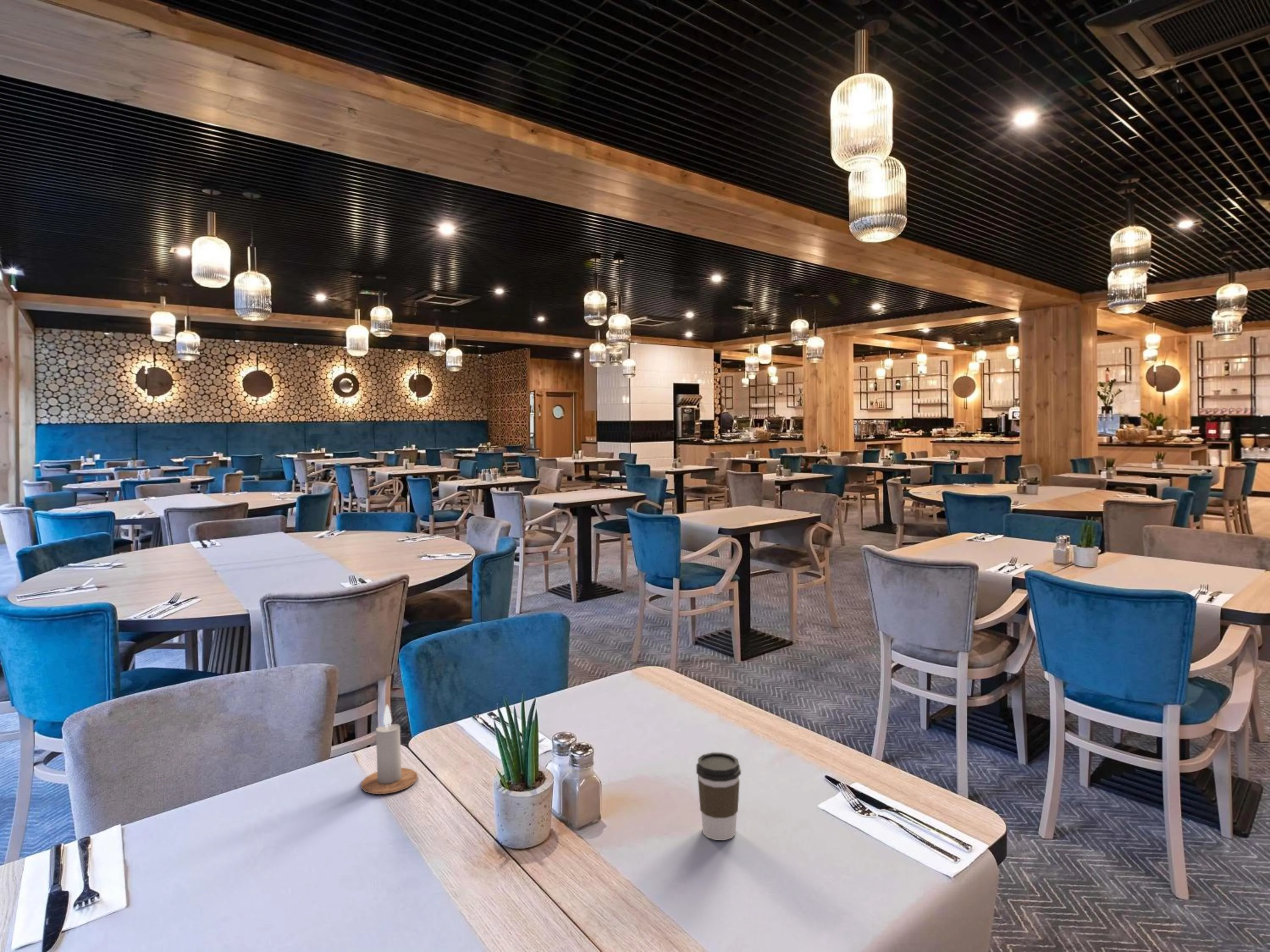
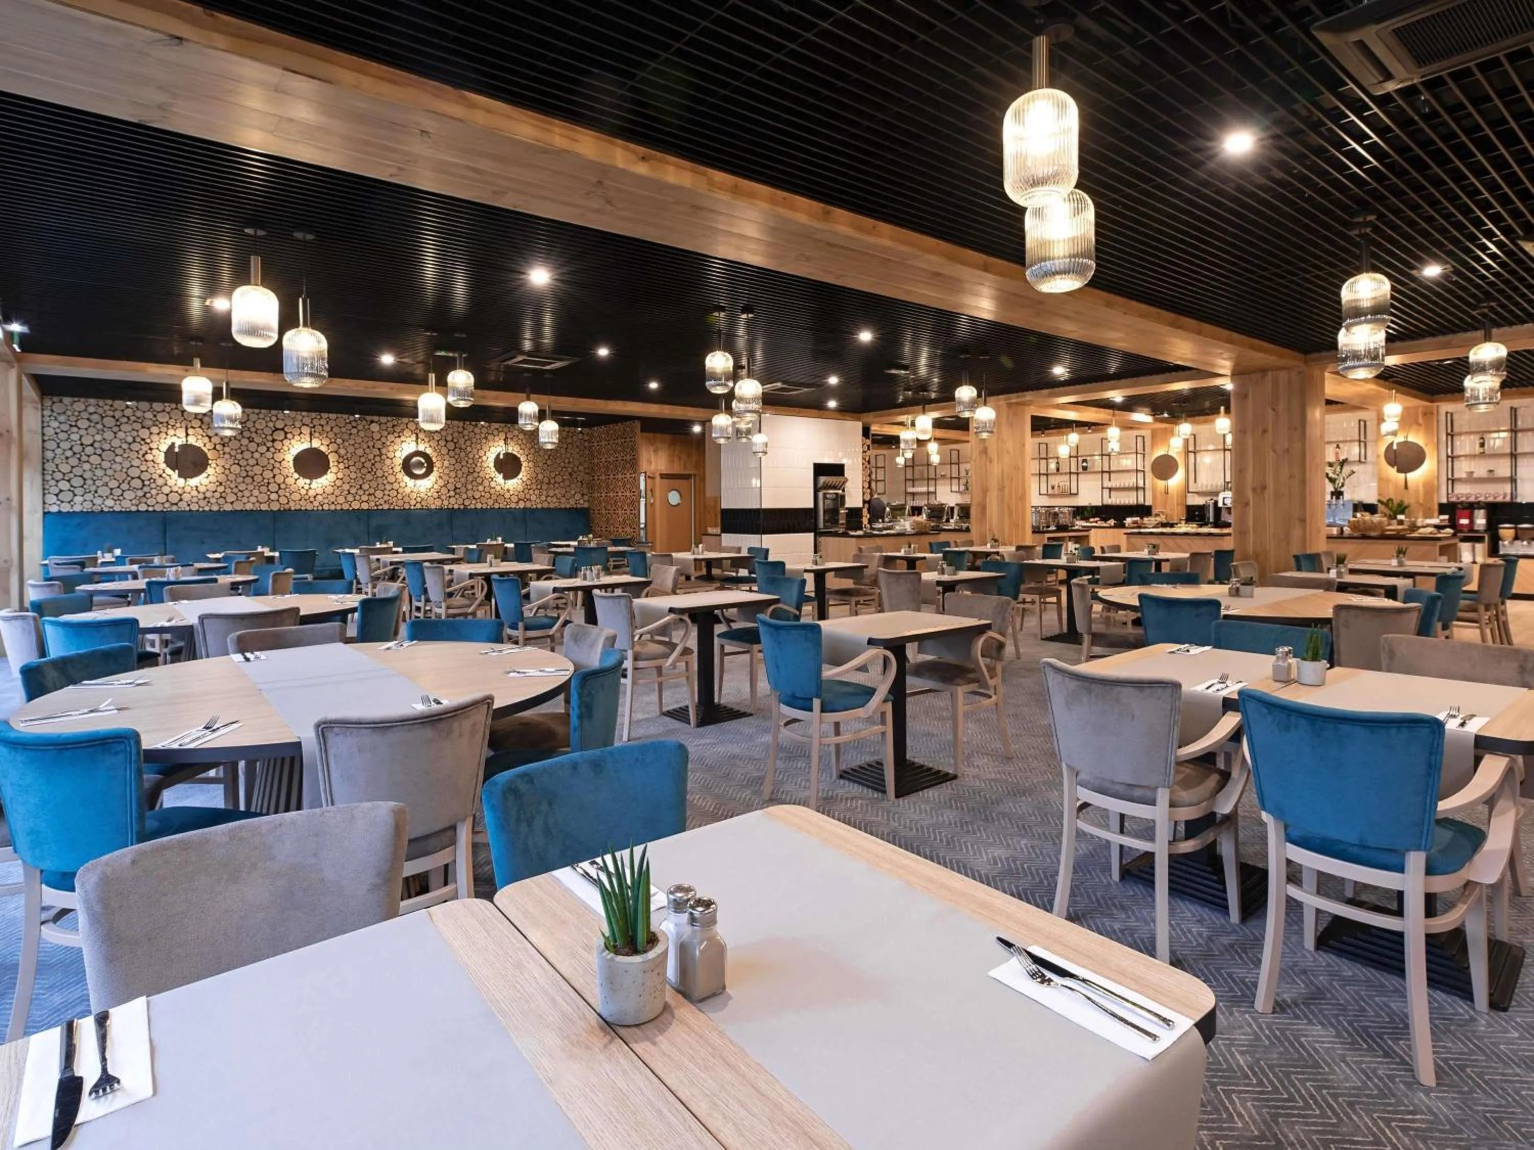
- candle (388, 743)
- coffee cup (718, 796)
